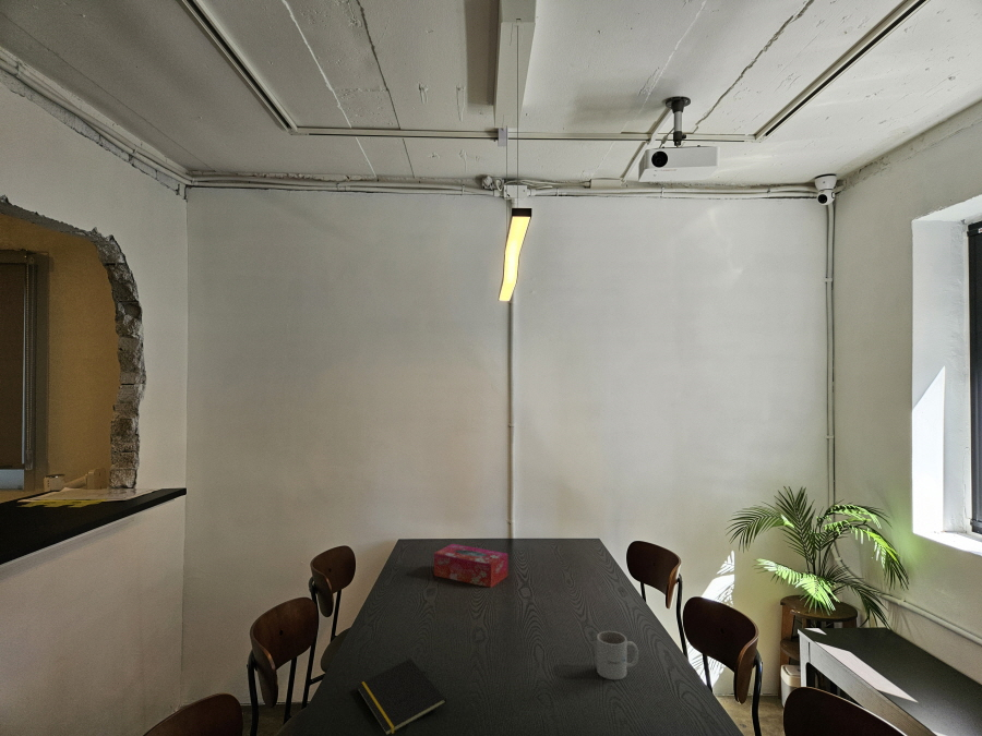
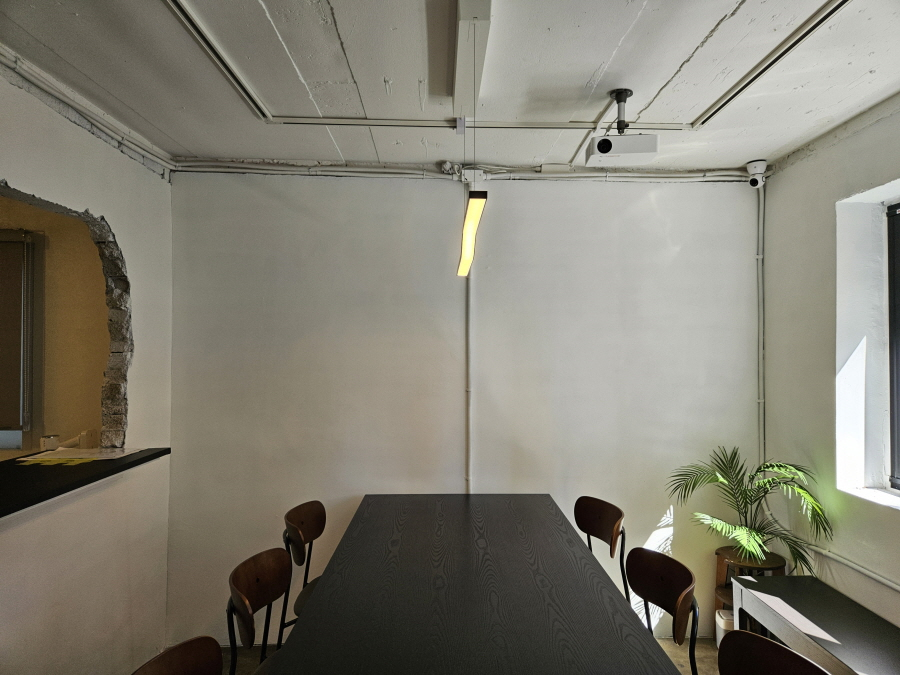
- notepad (399, 693)
- tissue box (470, 564)
- mug (618, 654)
